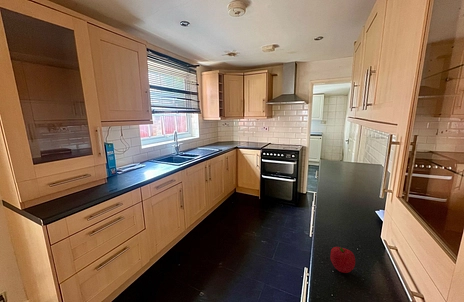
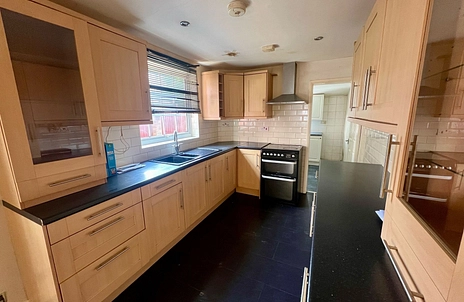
- fruit (342, 258)
